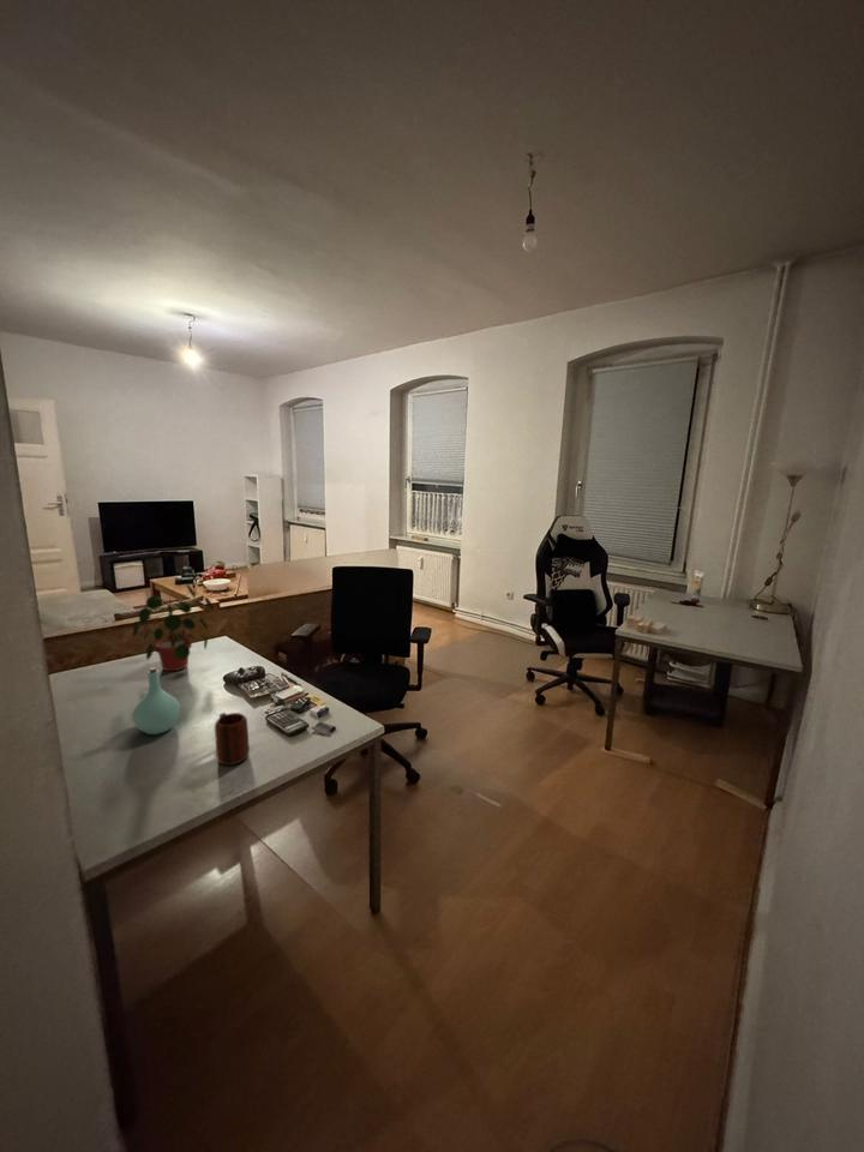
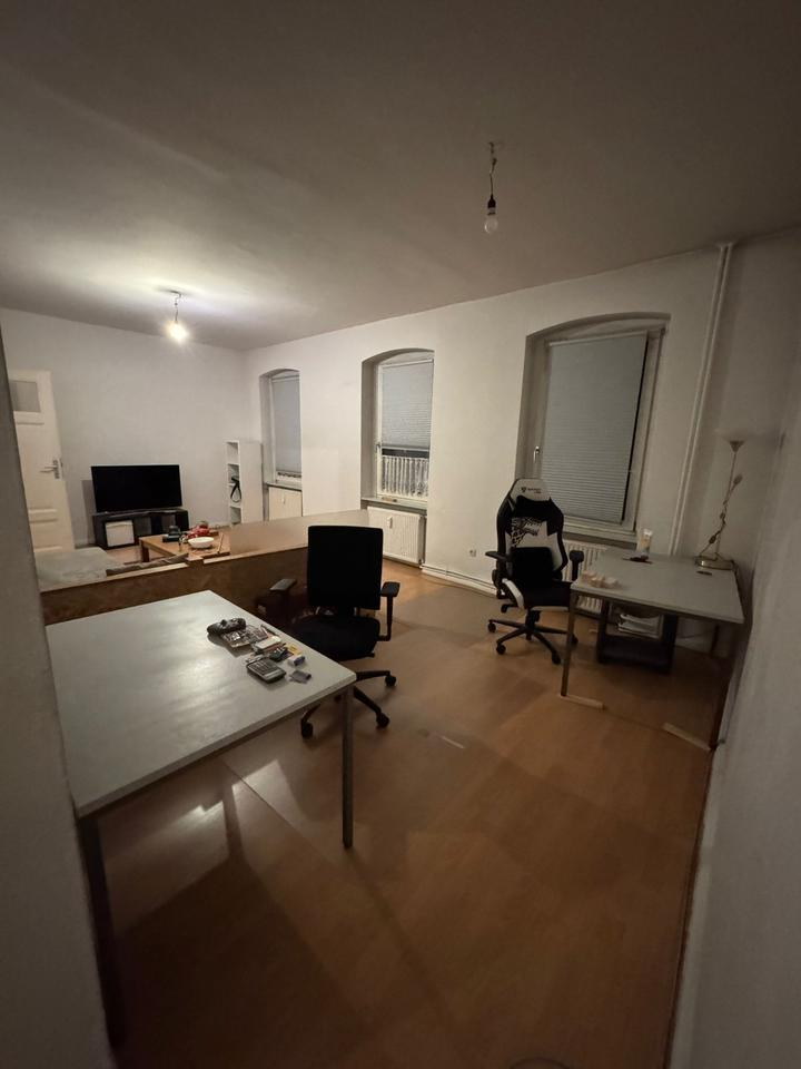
- bottle (155, 698)
- mug (230, 736)
- potted plant (178, 624)
